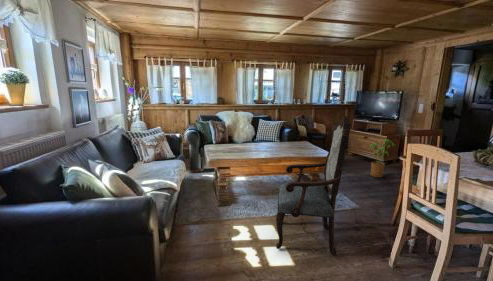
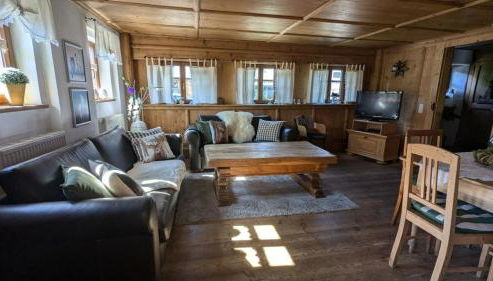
- armchair (307, 182)
- house plant (379, 157)
